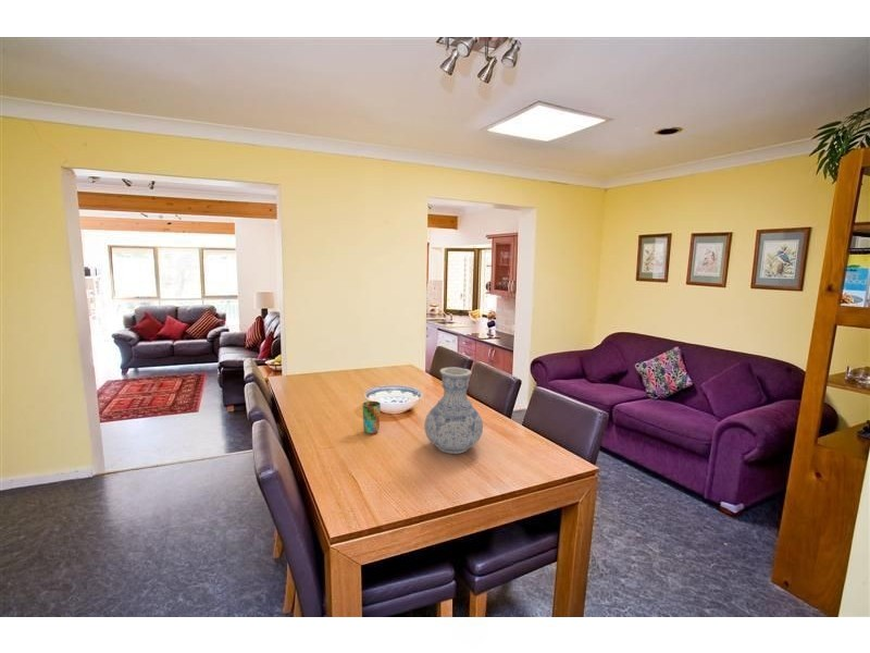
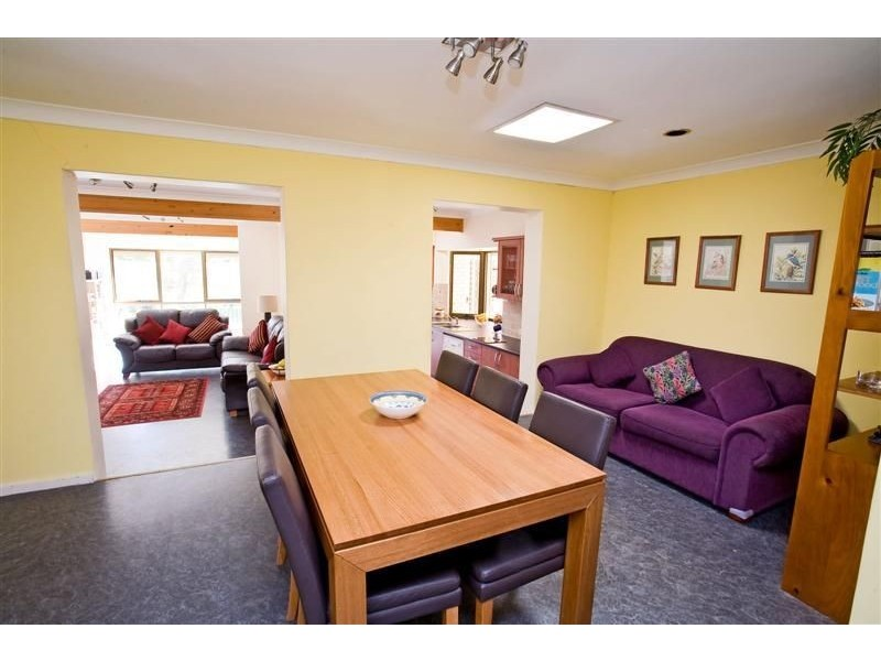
- cup (371, 418)
- vase (453, 409)
